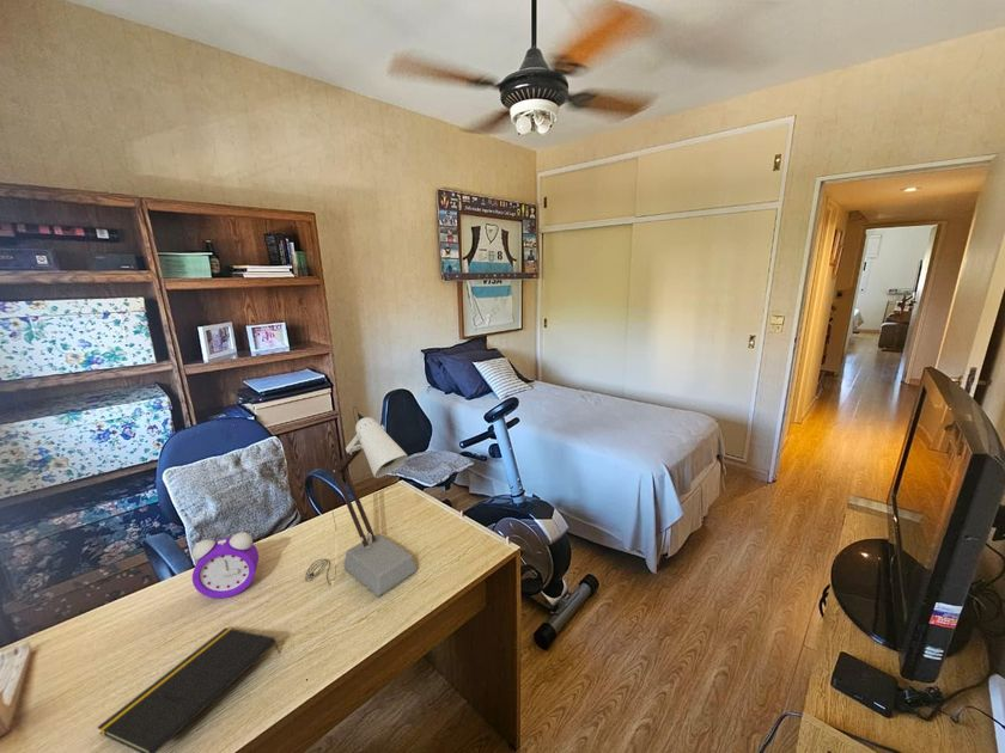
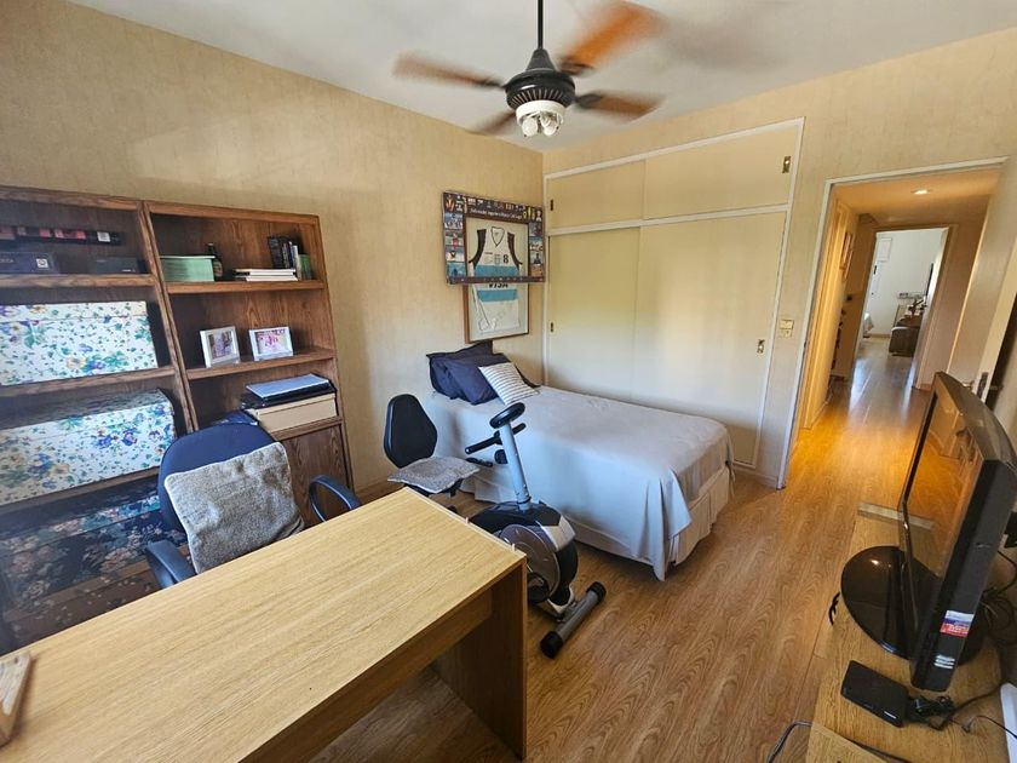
- notepad (194, 681)
- desk lamp (355, 492)
- alarm clock (226, 563)
